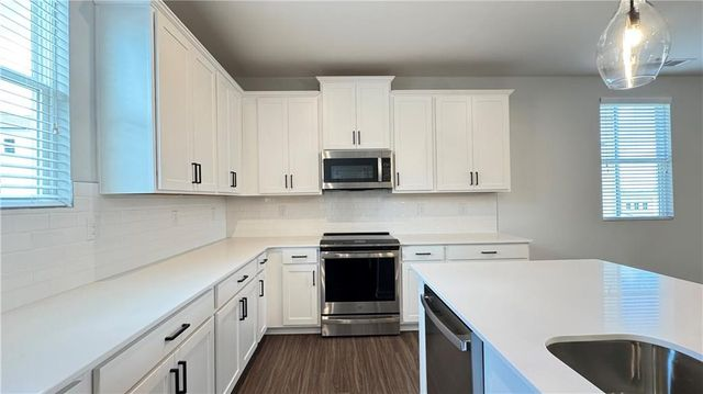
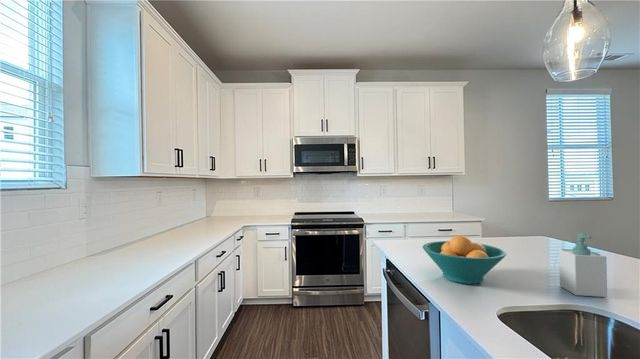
+ soap bottle (581, 262)
+ fruit bowl (462, 256)
